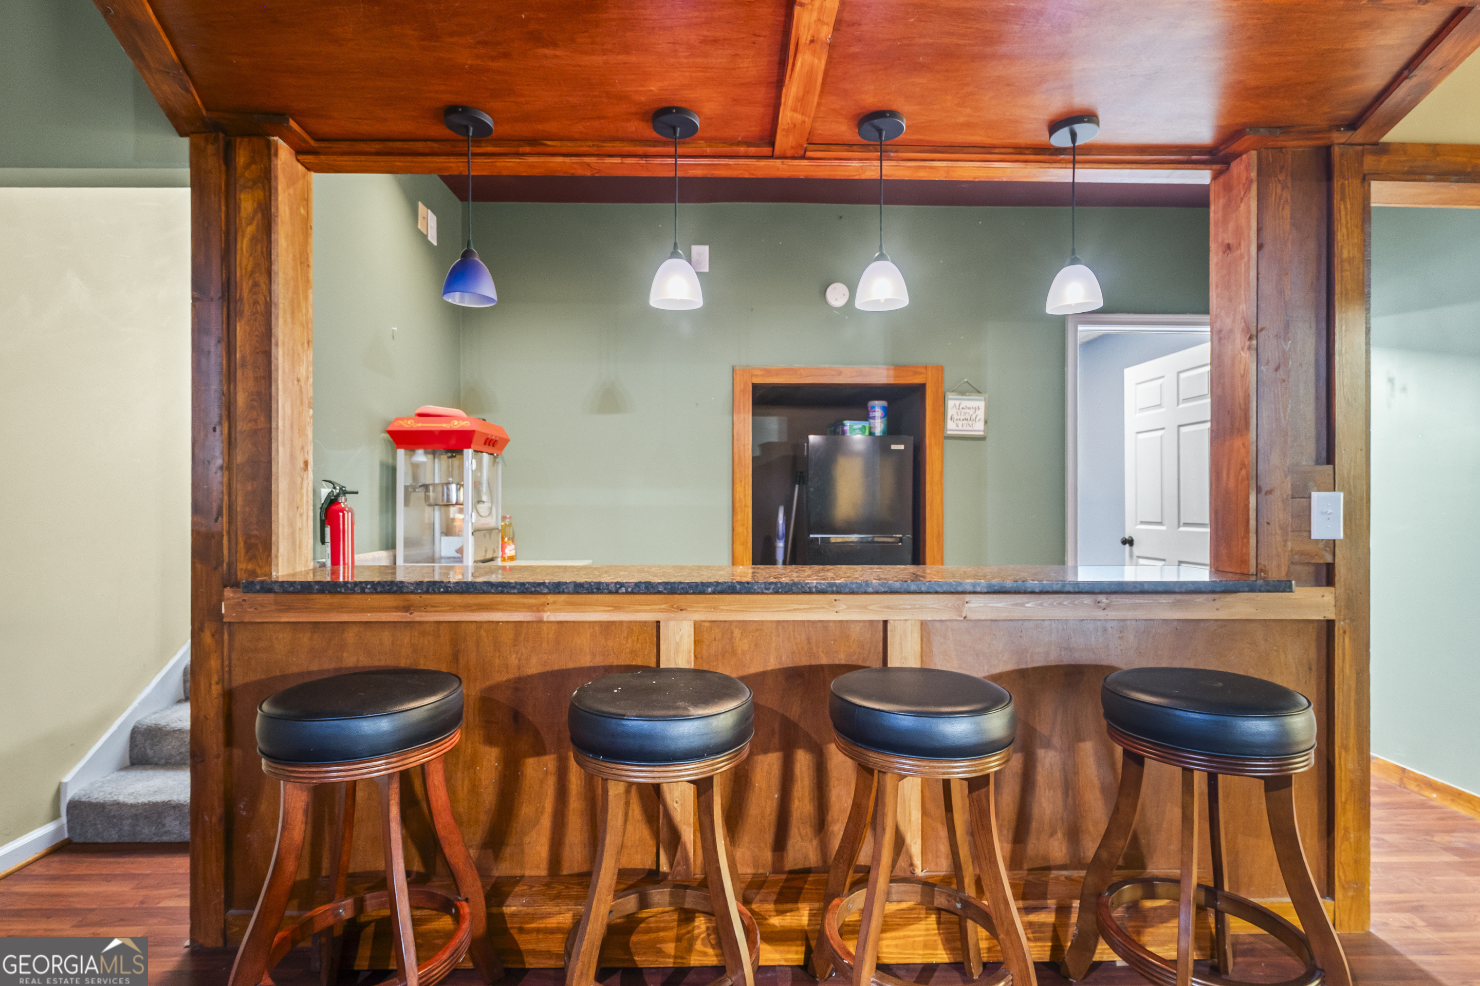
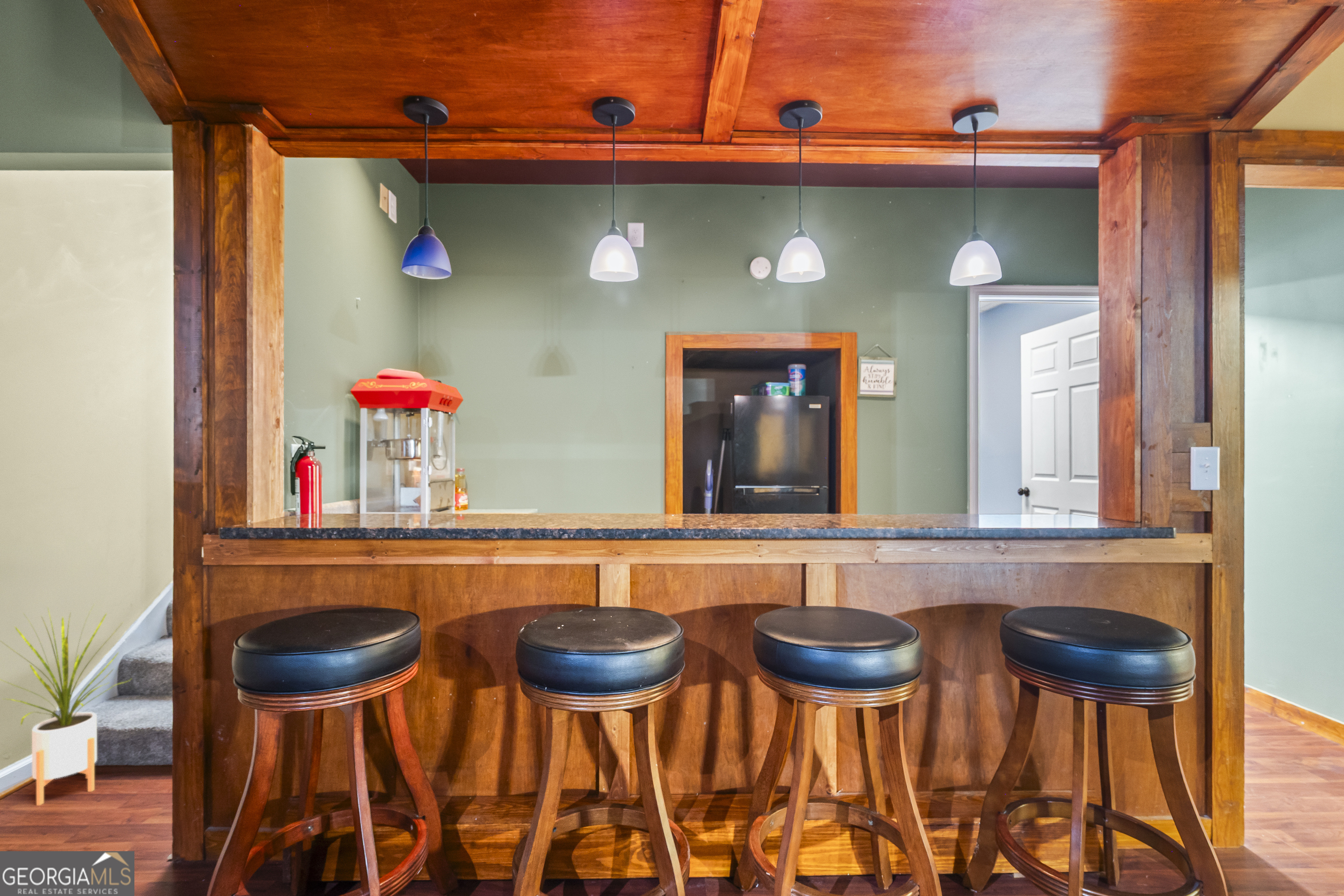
+ house plant (69, 698)
